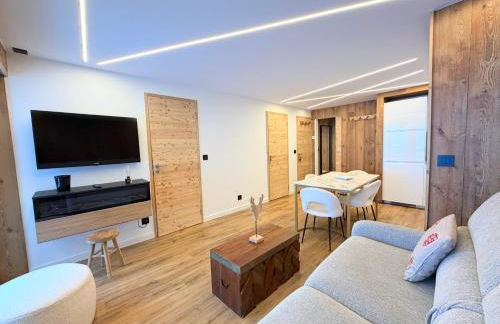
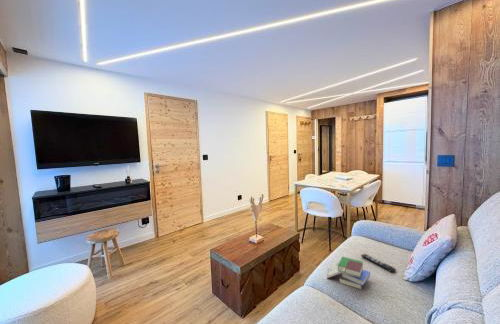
+ book (345, 270)
+ remote control (377, 262)
